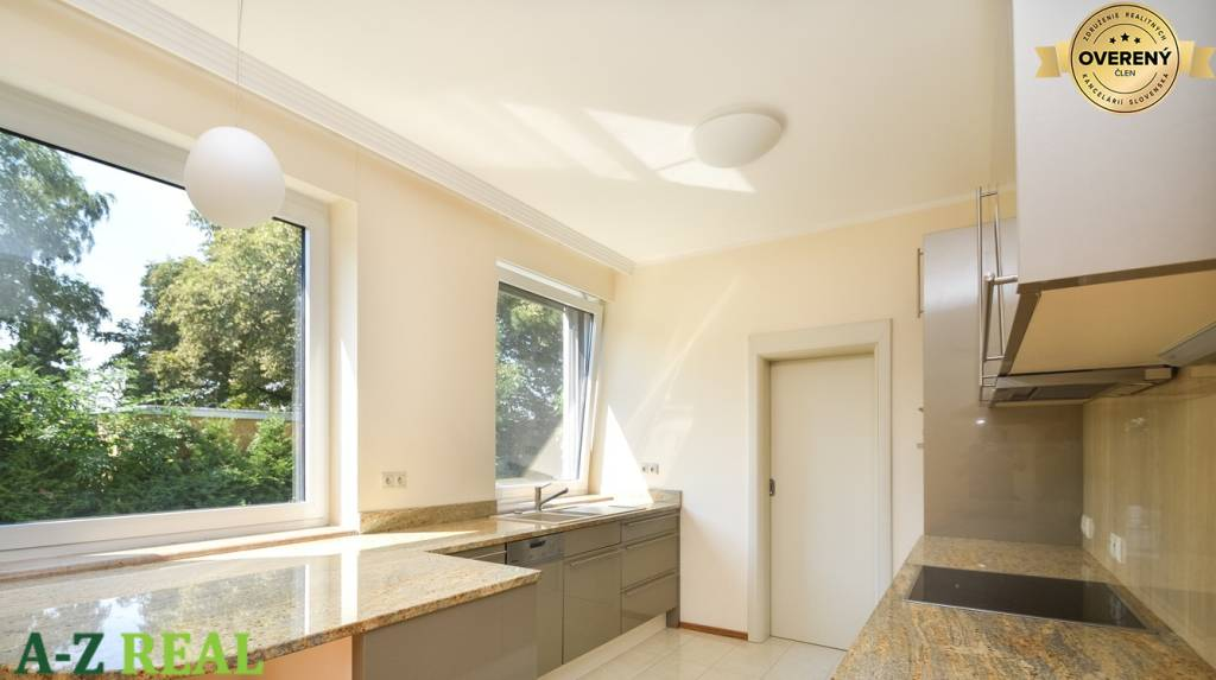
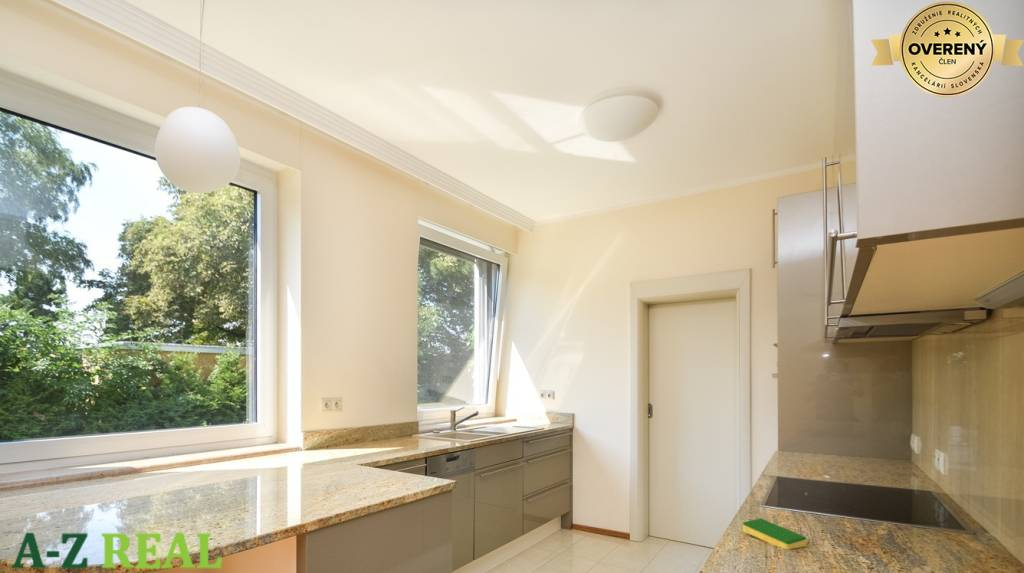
+ dish sponge (773, 533)
